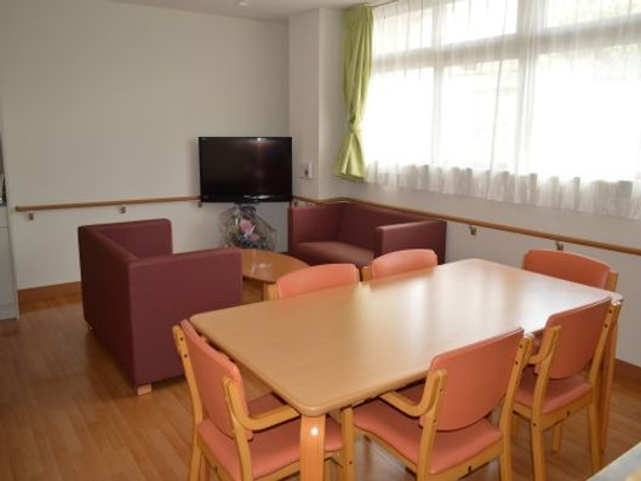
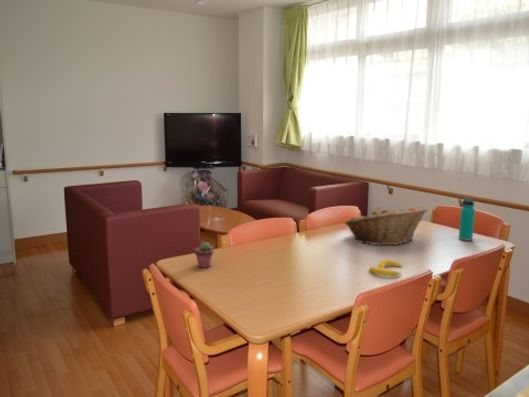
+ fruit basket (386, 222)
+ banana (387, 269)
+ potted succulent (204, 254)
+ water bottle (467, 218)
